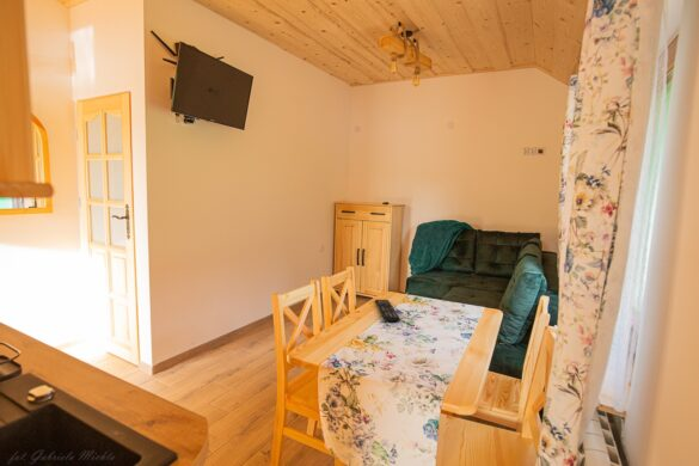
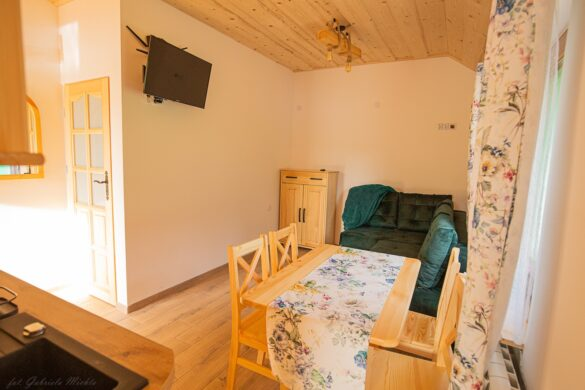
- remote control (386, 308)
